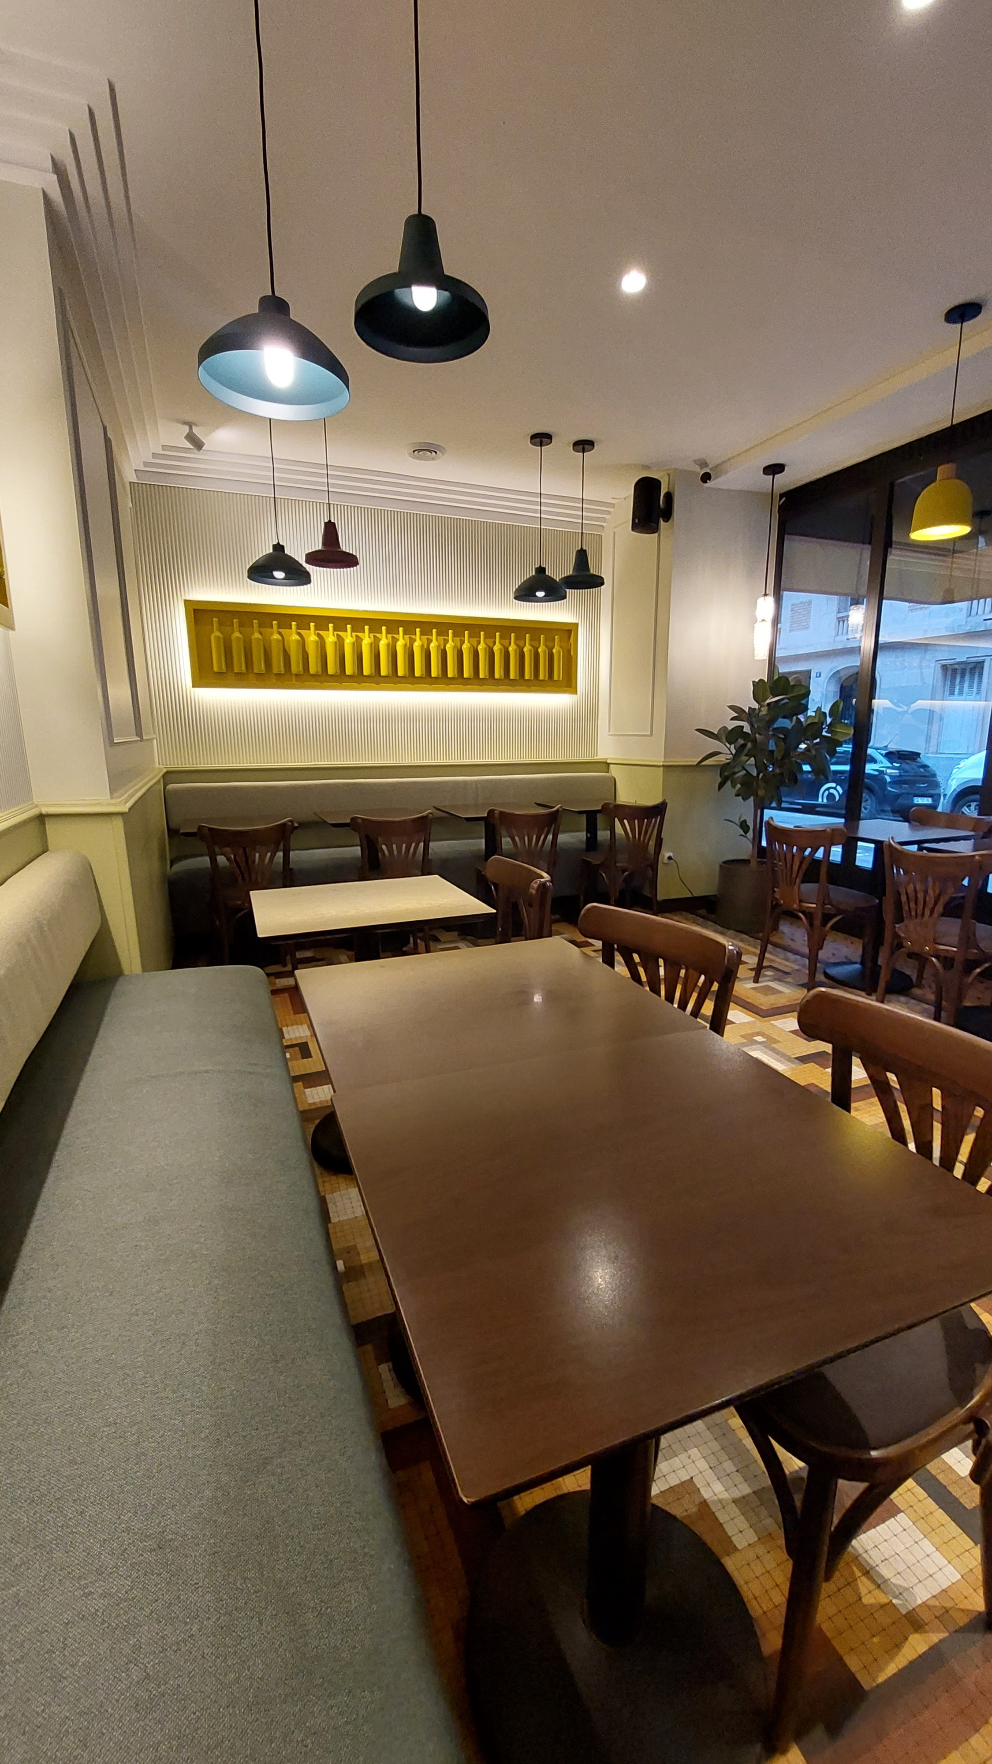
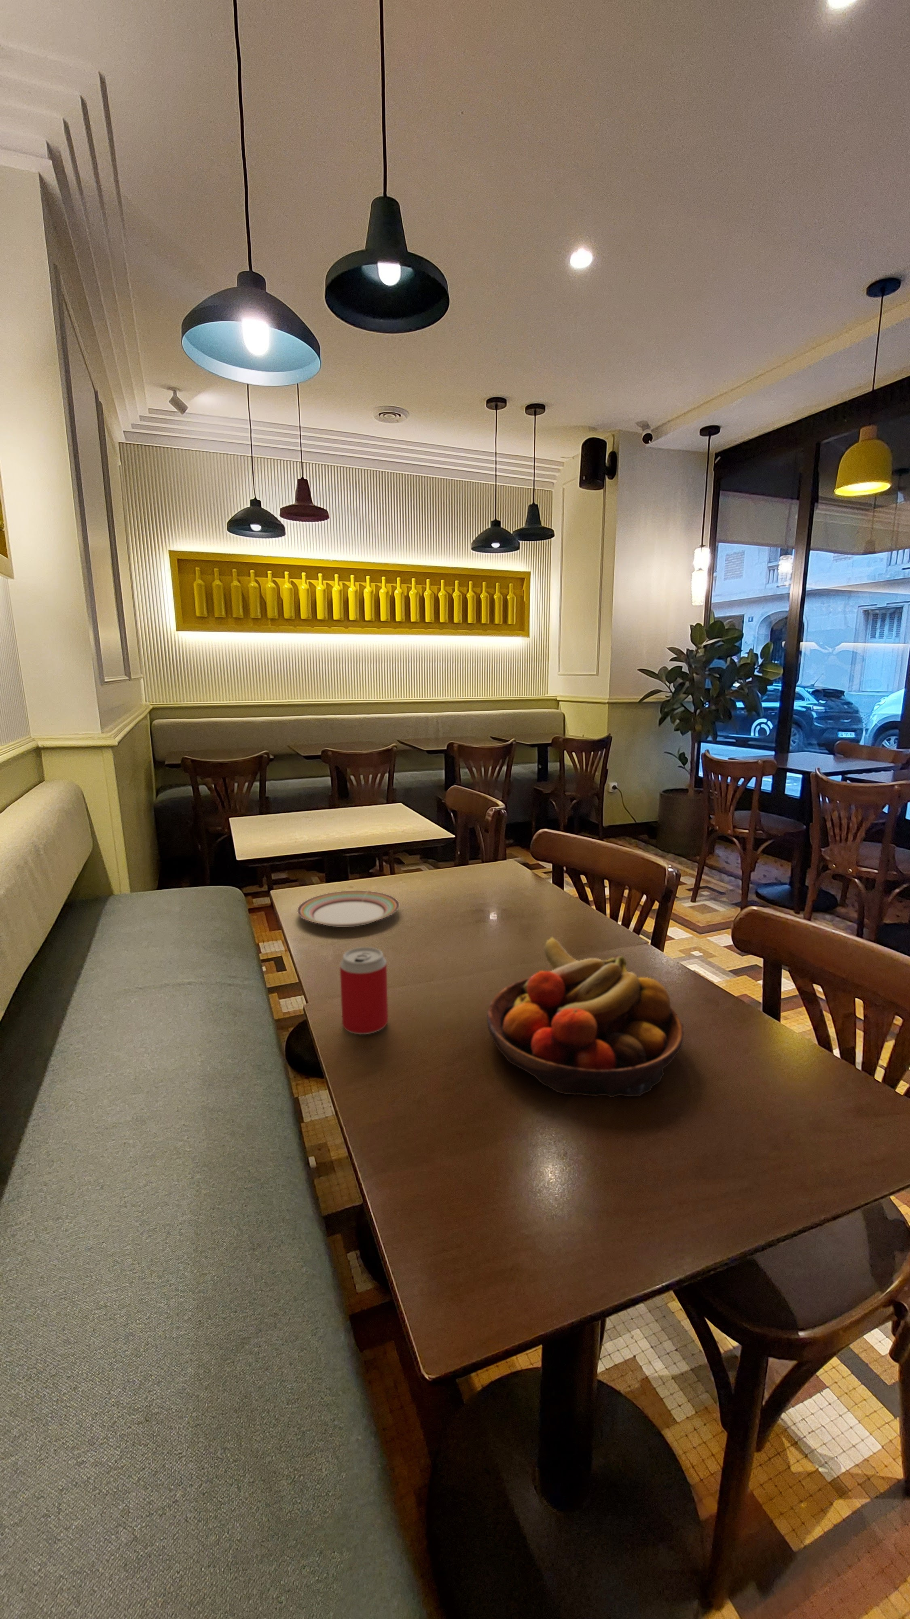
+ plate (349, 911)
+ fruit bowl (581, 1007)
+ beverage can (364, 990)
